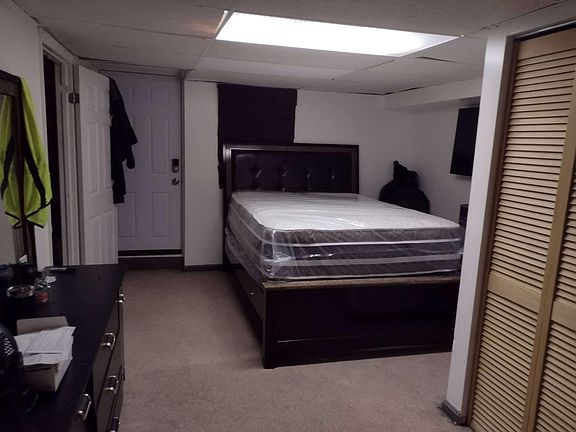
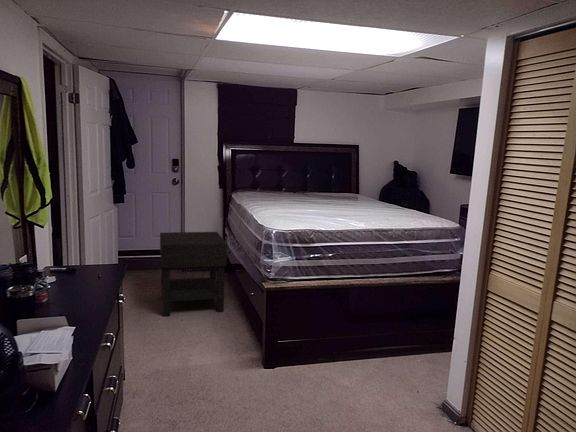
+ nightstand (191, 268)
